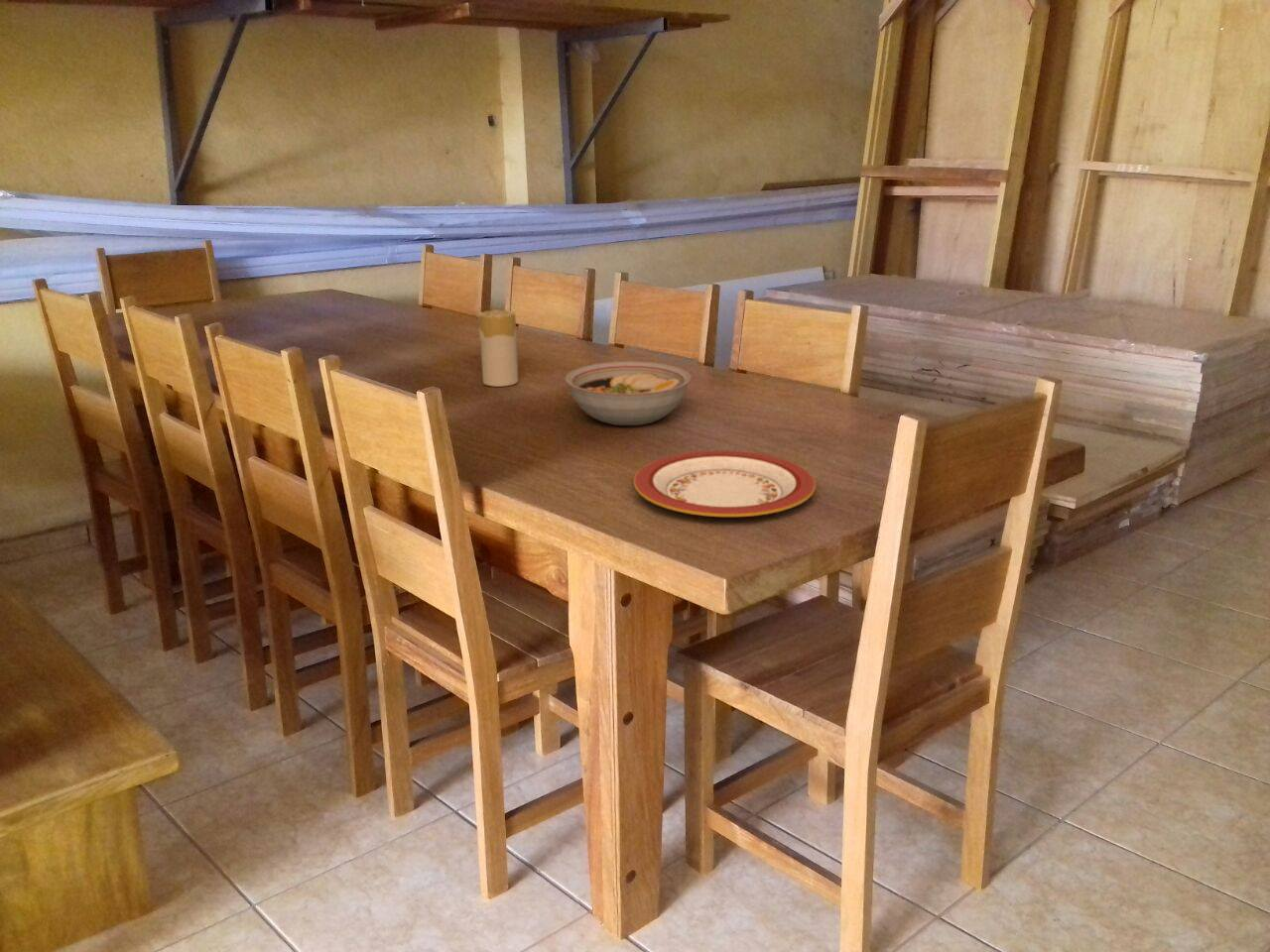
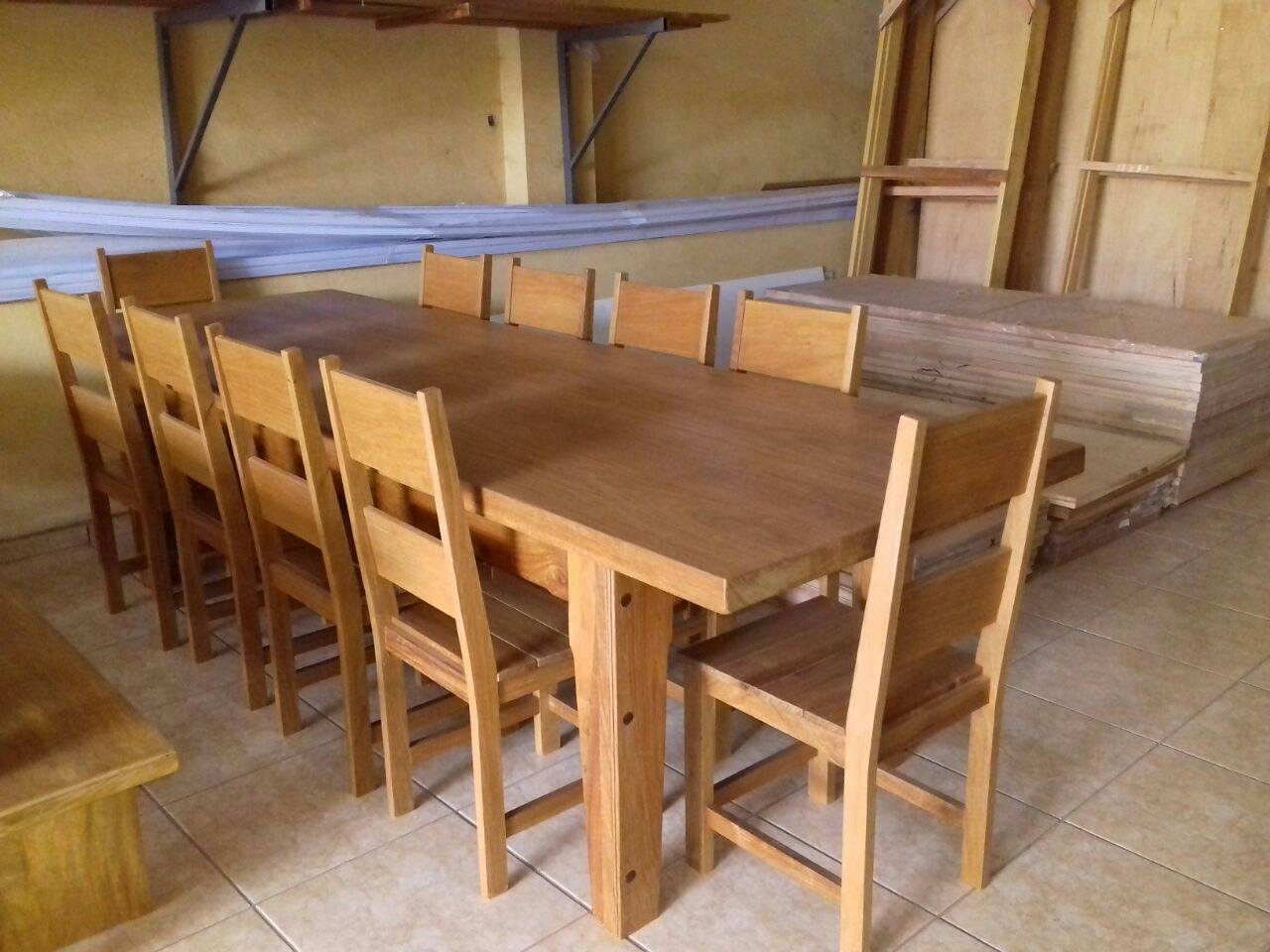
- candle (498, 347)
- plate (723, 487)
- bowl (628, 397)
